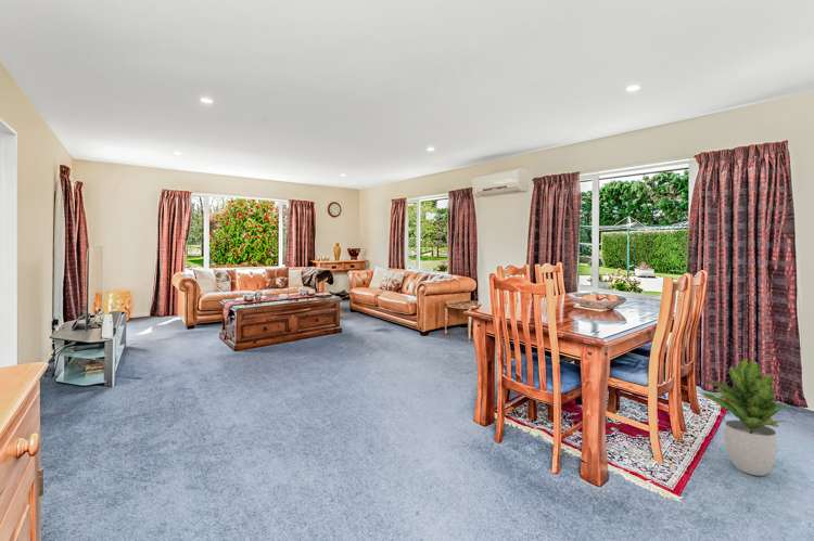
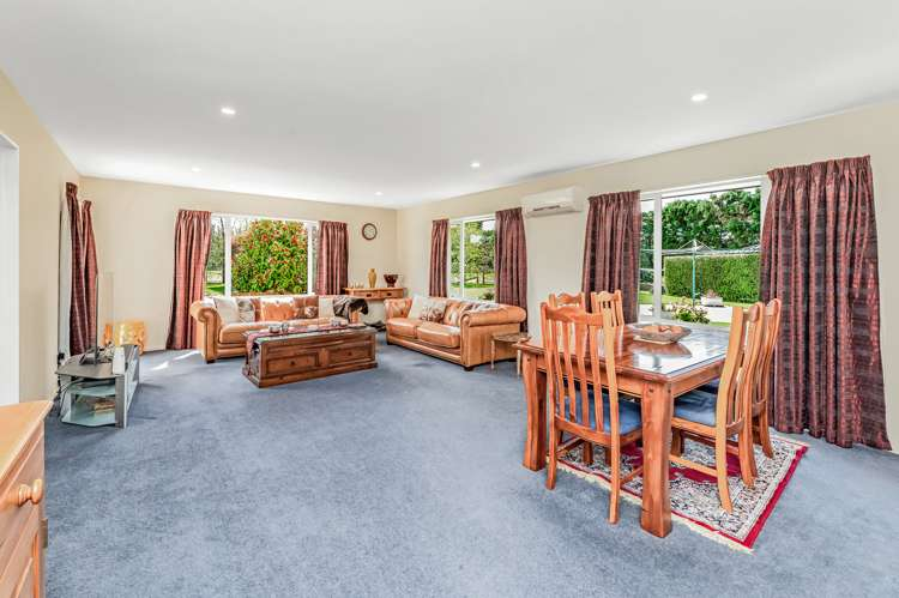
- potted plant (748, 413)
